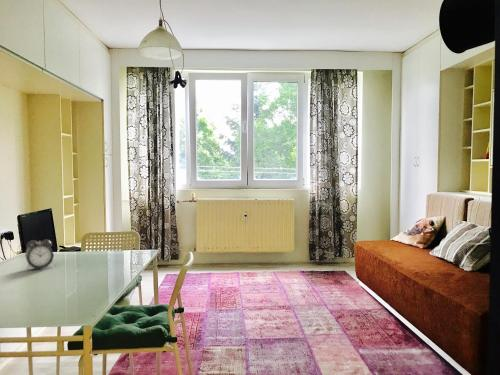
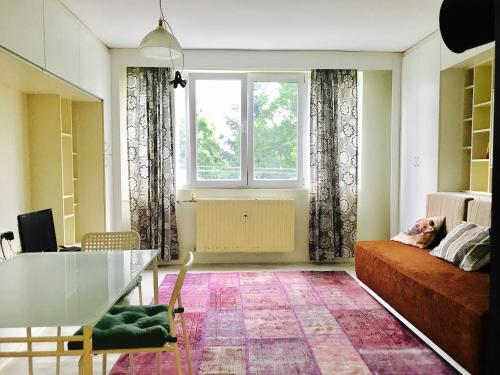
- alarm clock (39, 254)
